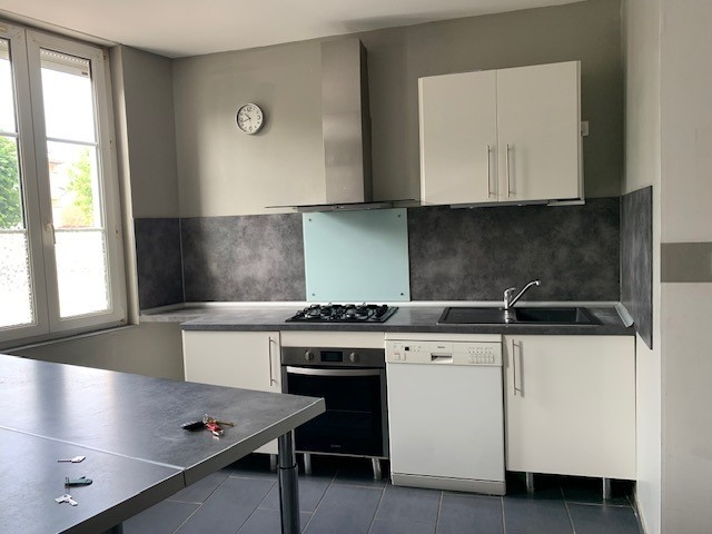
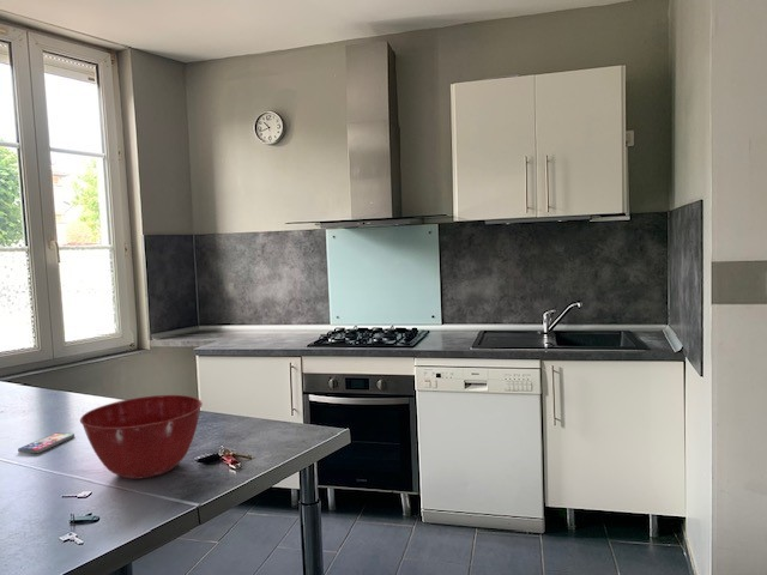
+ mixing bowl (144, 438)
+ smartphone (47, 442)
